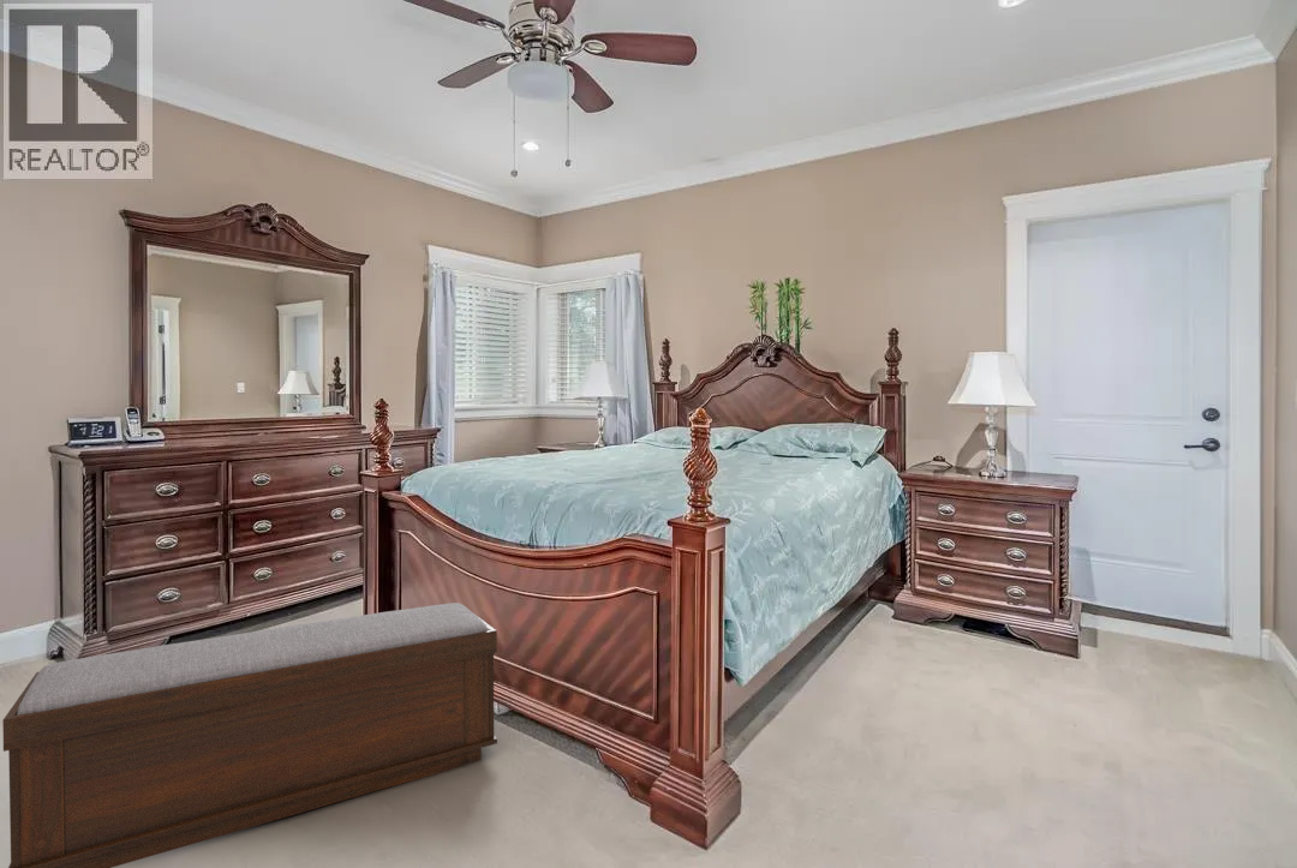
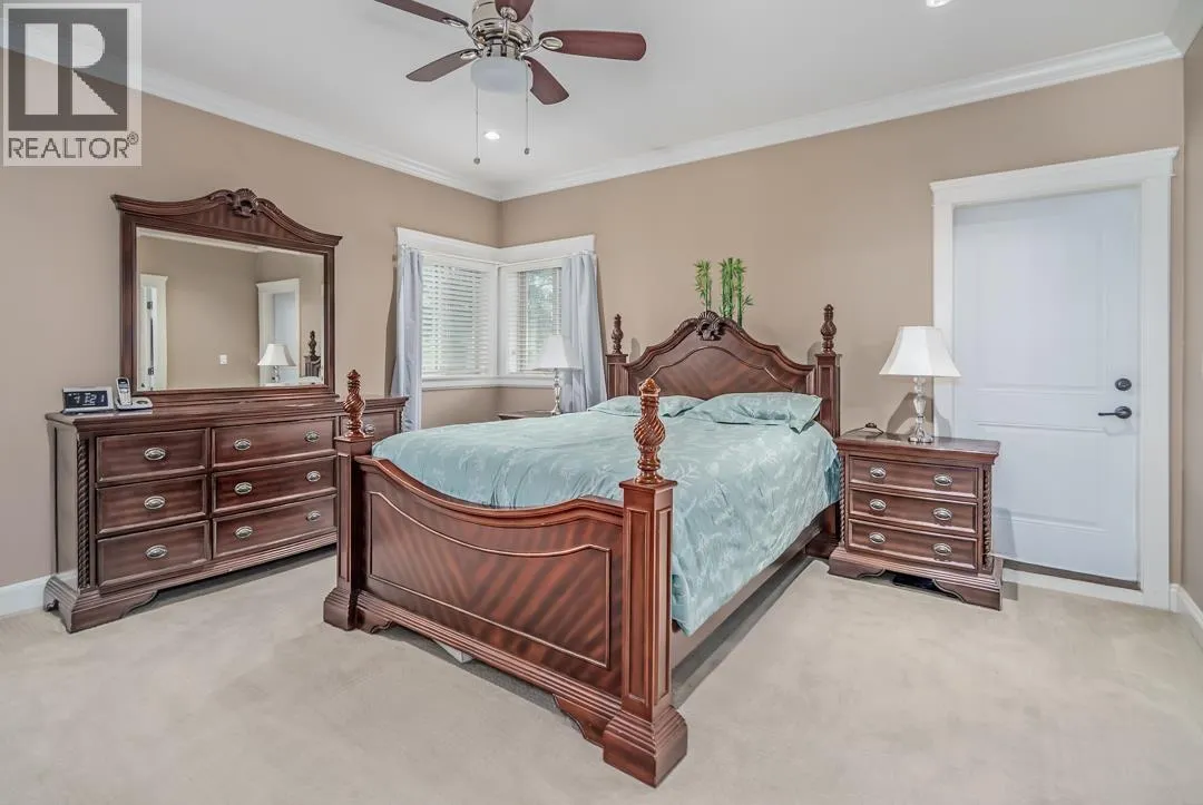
- bench (287, 712)
